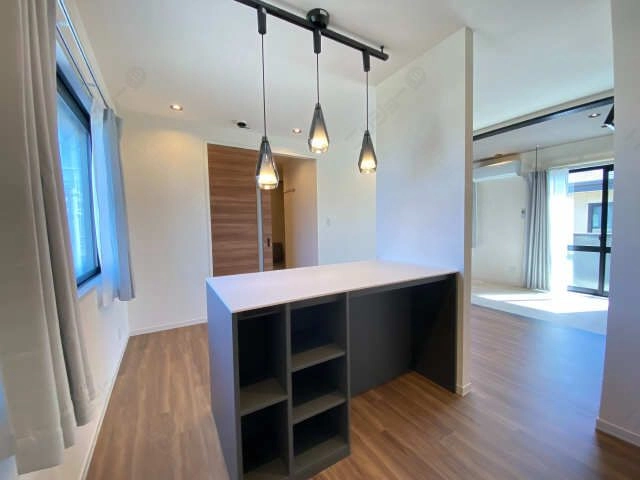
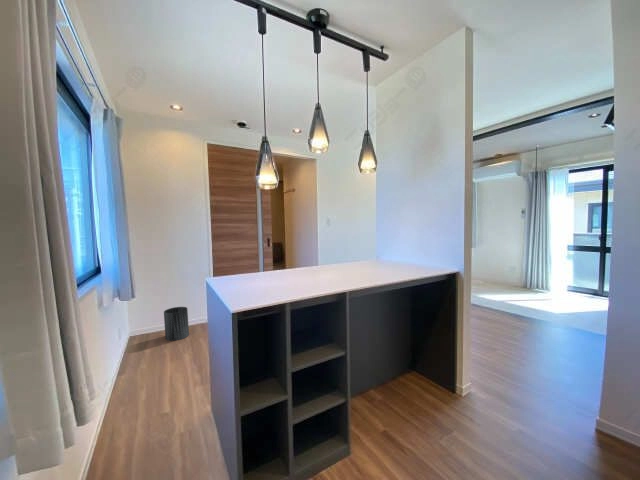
+ trash can (176, 323)
